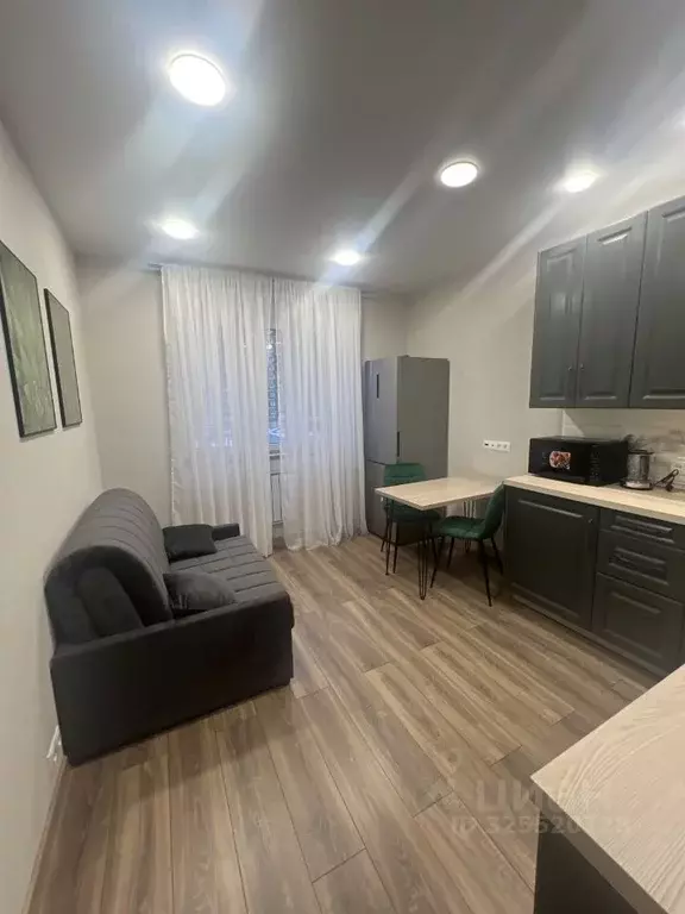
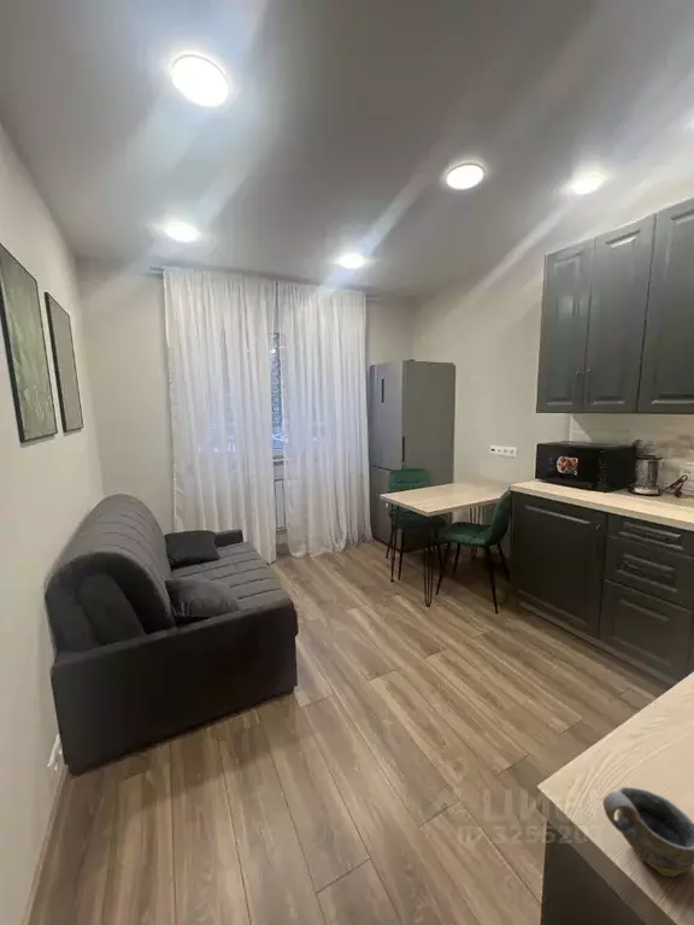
+ cup (648, 823)
